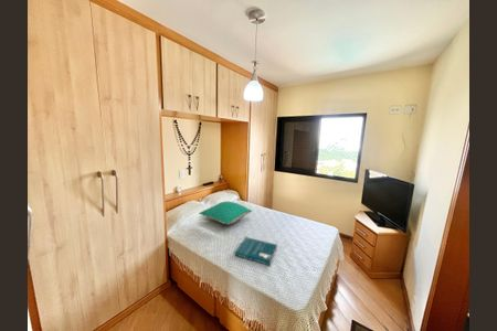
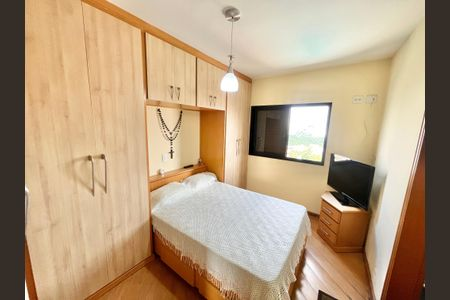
- book (256, 249)
- pillow (225, 212)
